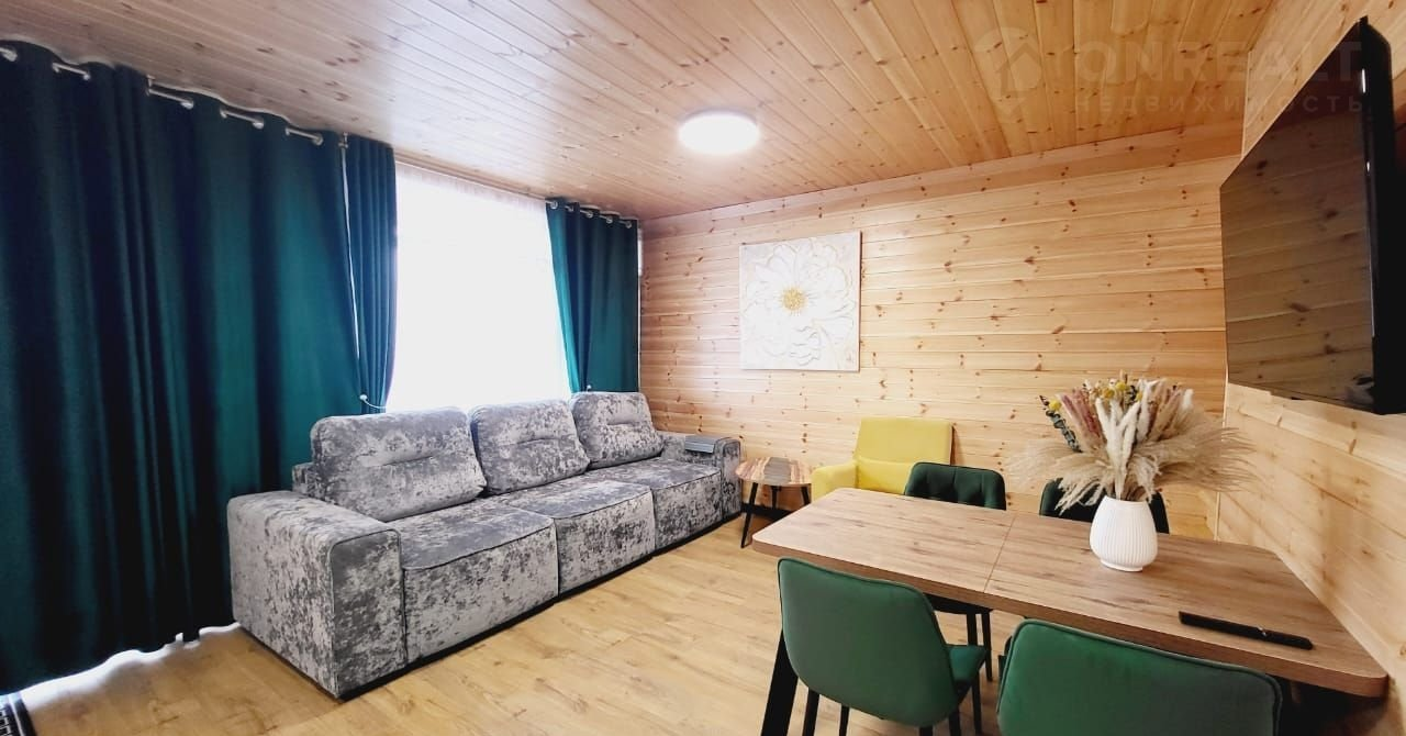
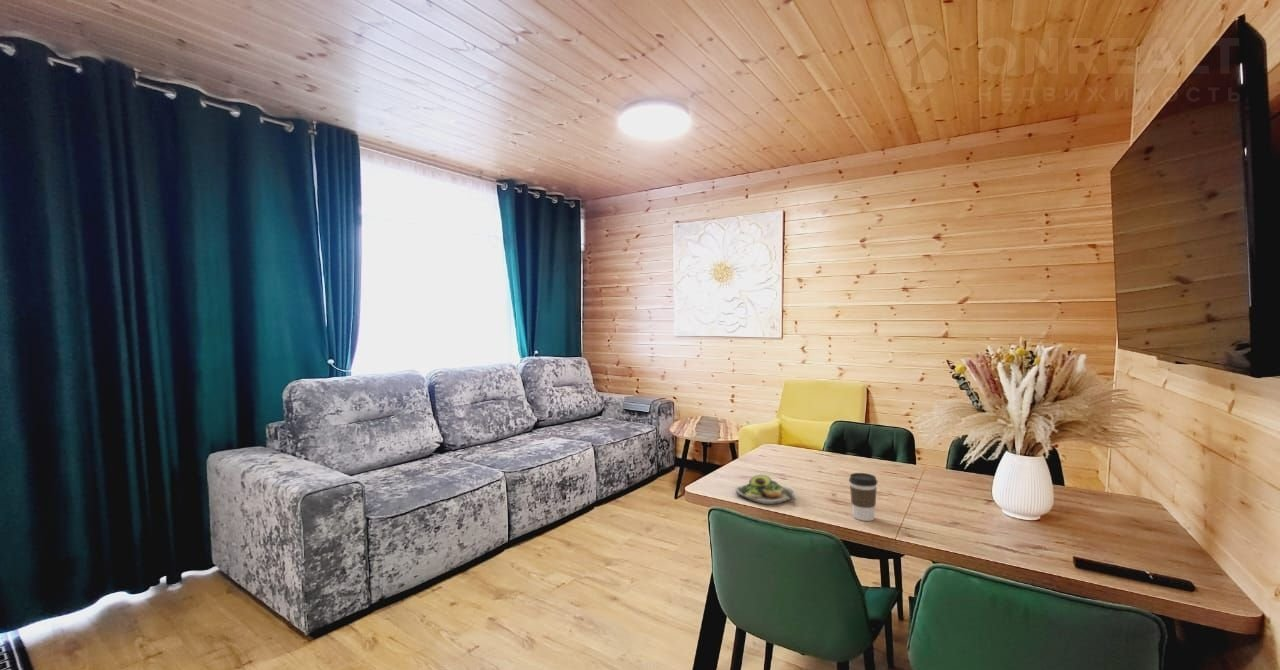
+ coffee cup (863, 496)
+ salad plate (764, 487)
